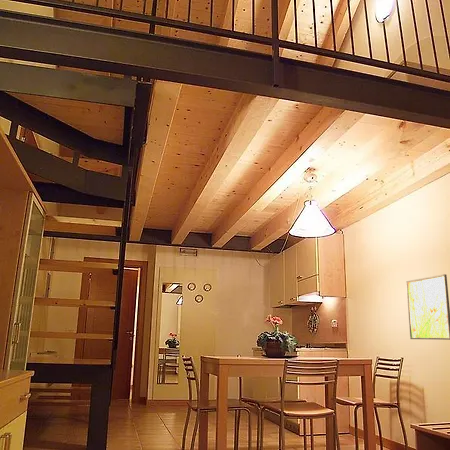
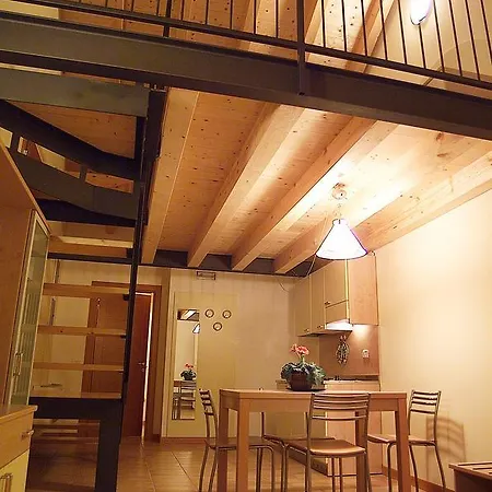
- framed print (427, 308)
